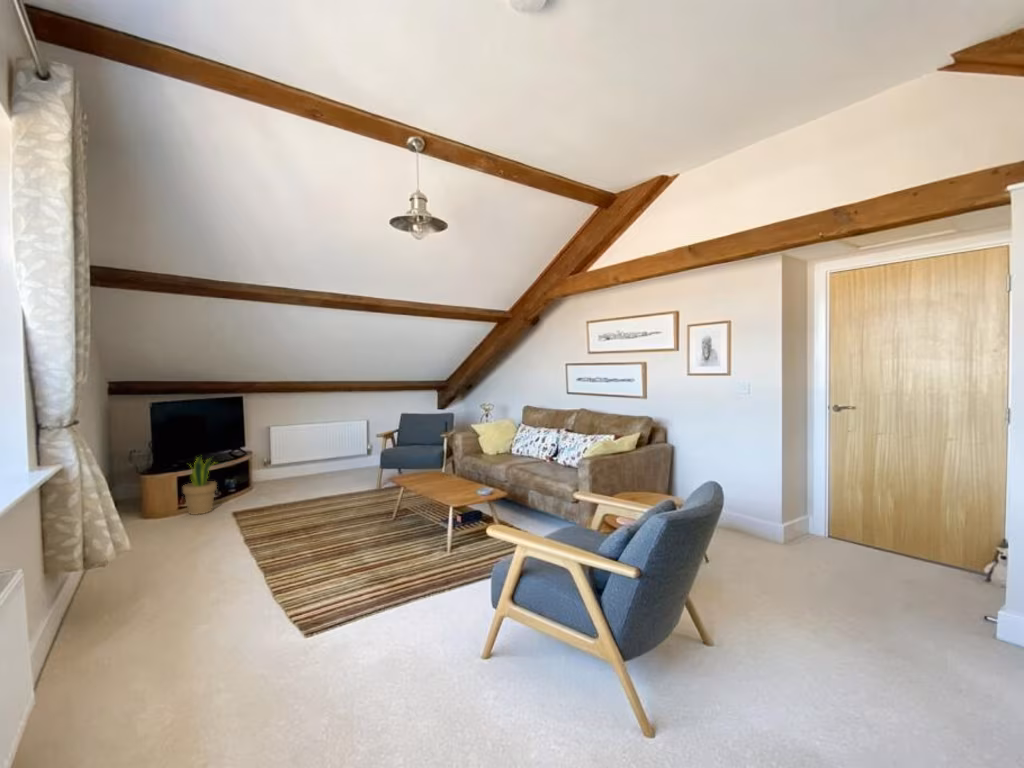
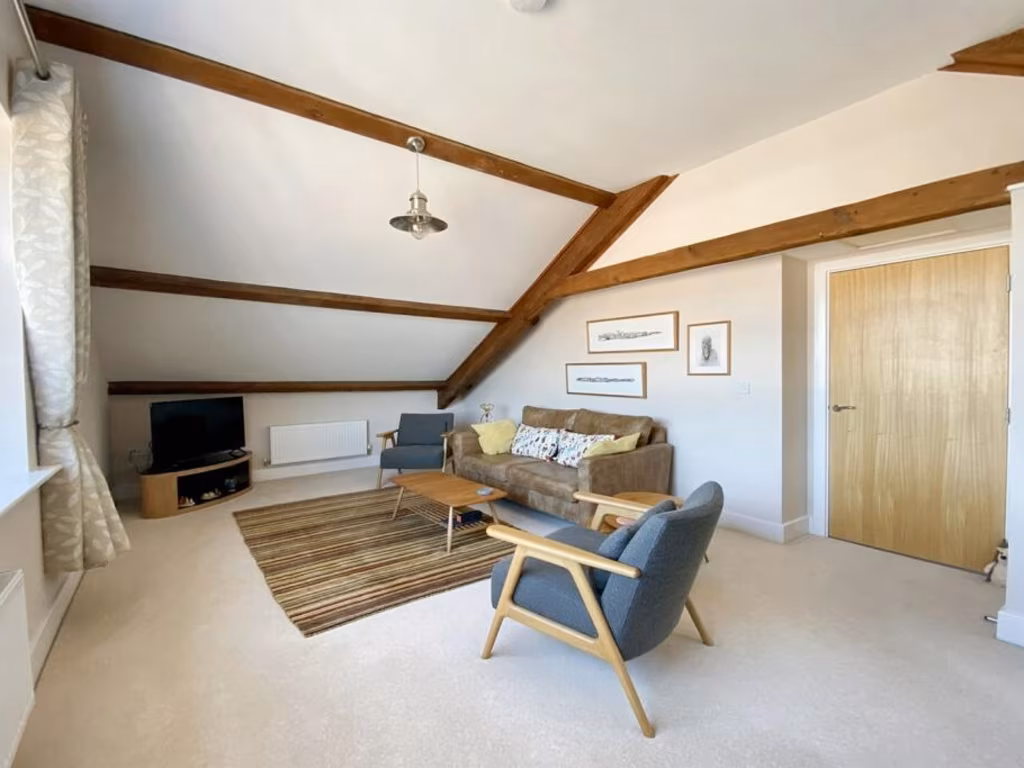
- potted plant (202, 482)
